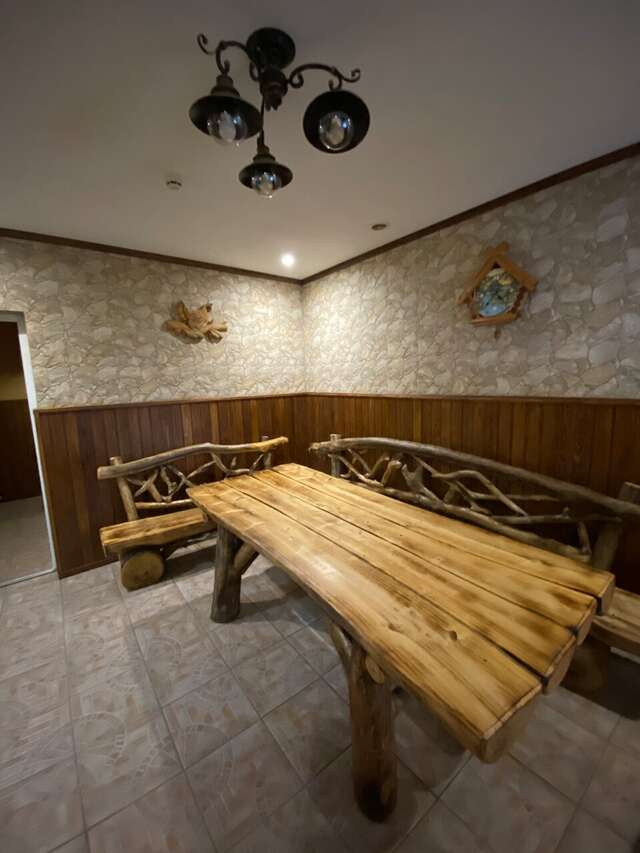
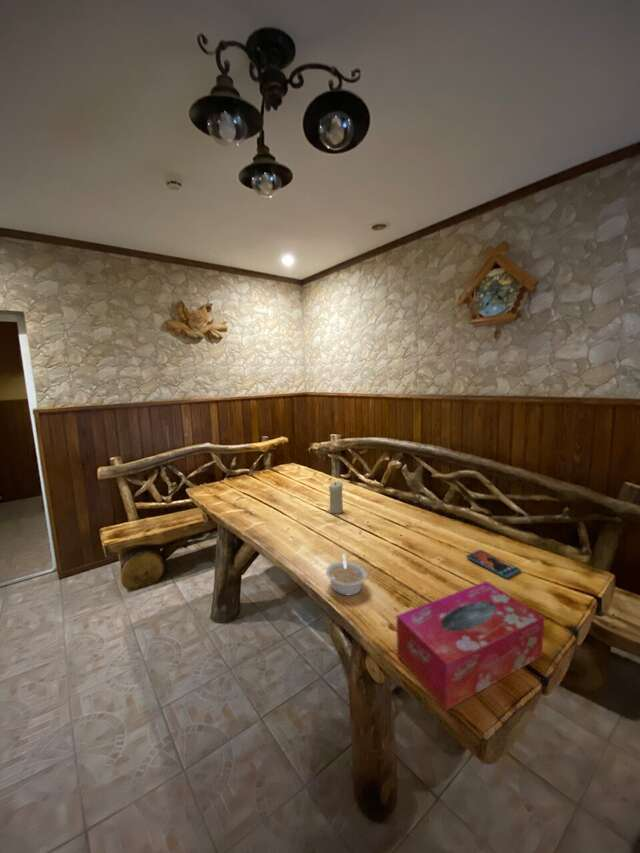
+ candle (335, 496)
+ smartphone (492, 562)
+ tissue box (469, 635)
+ legume (345, 577)
